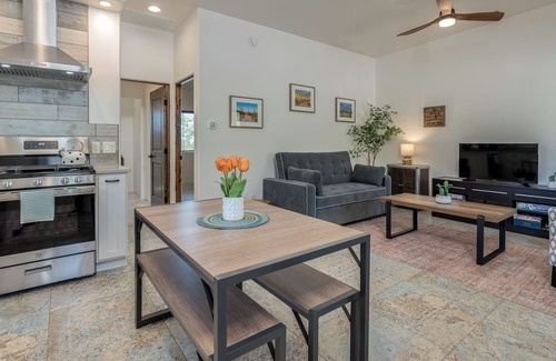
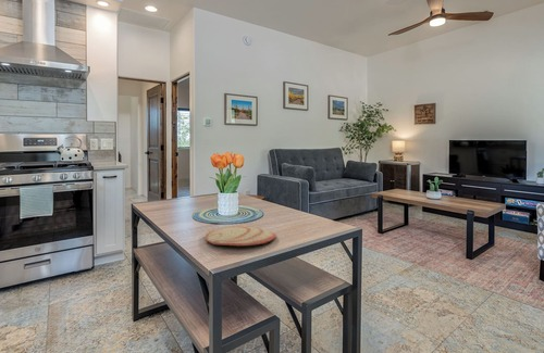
+ plate (240, 232)
